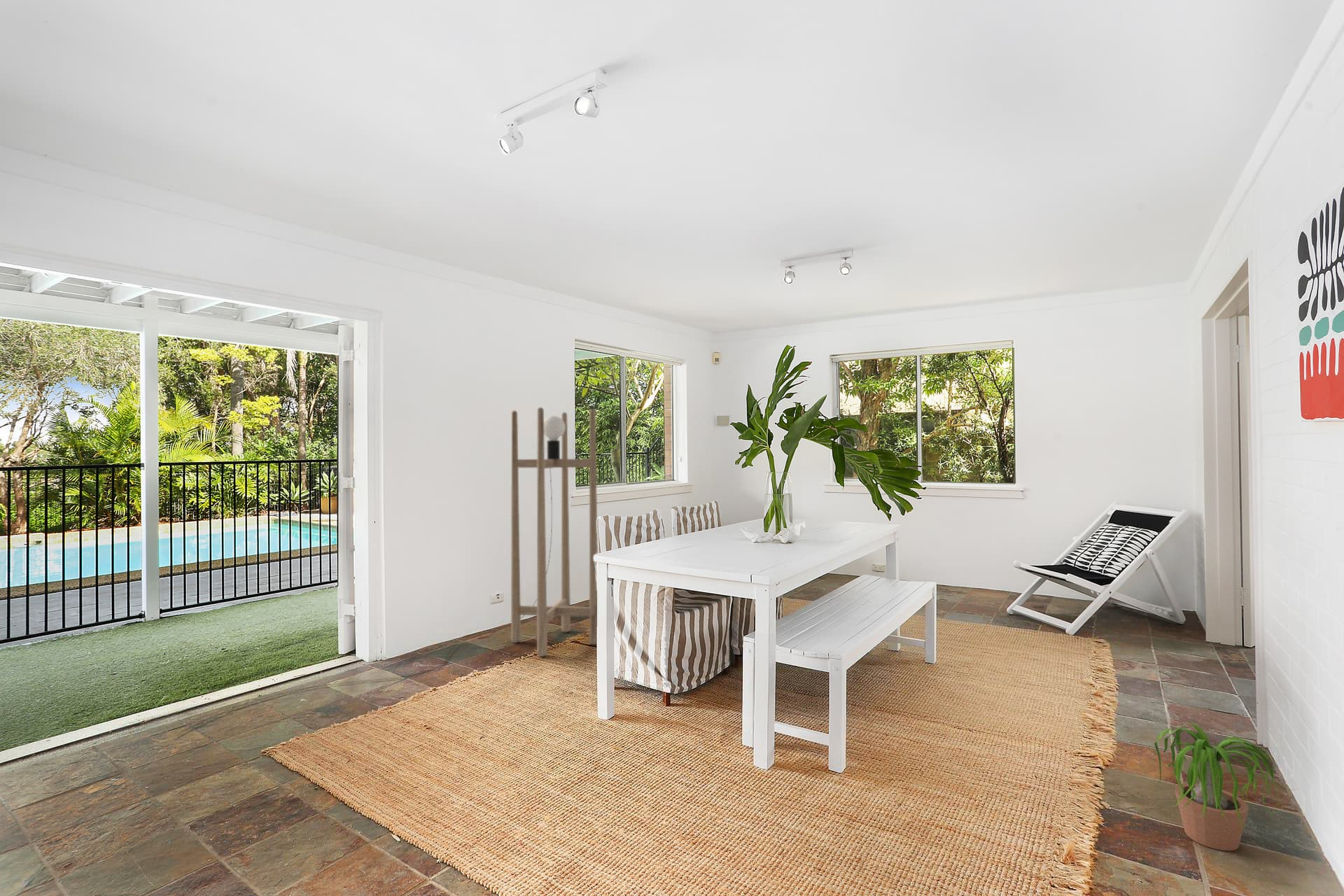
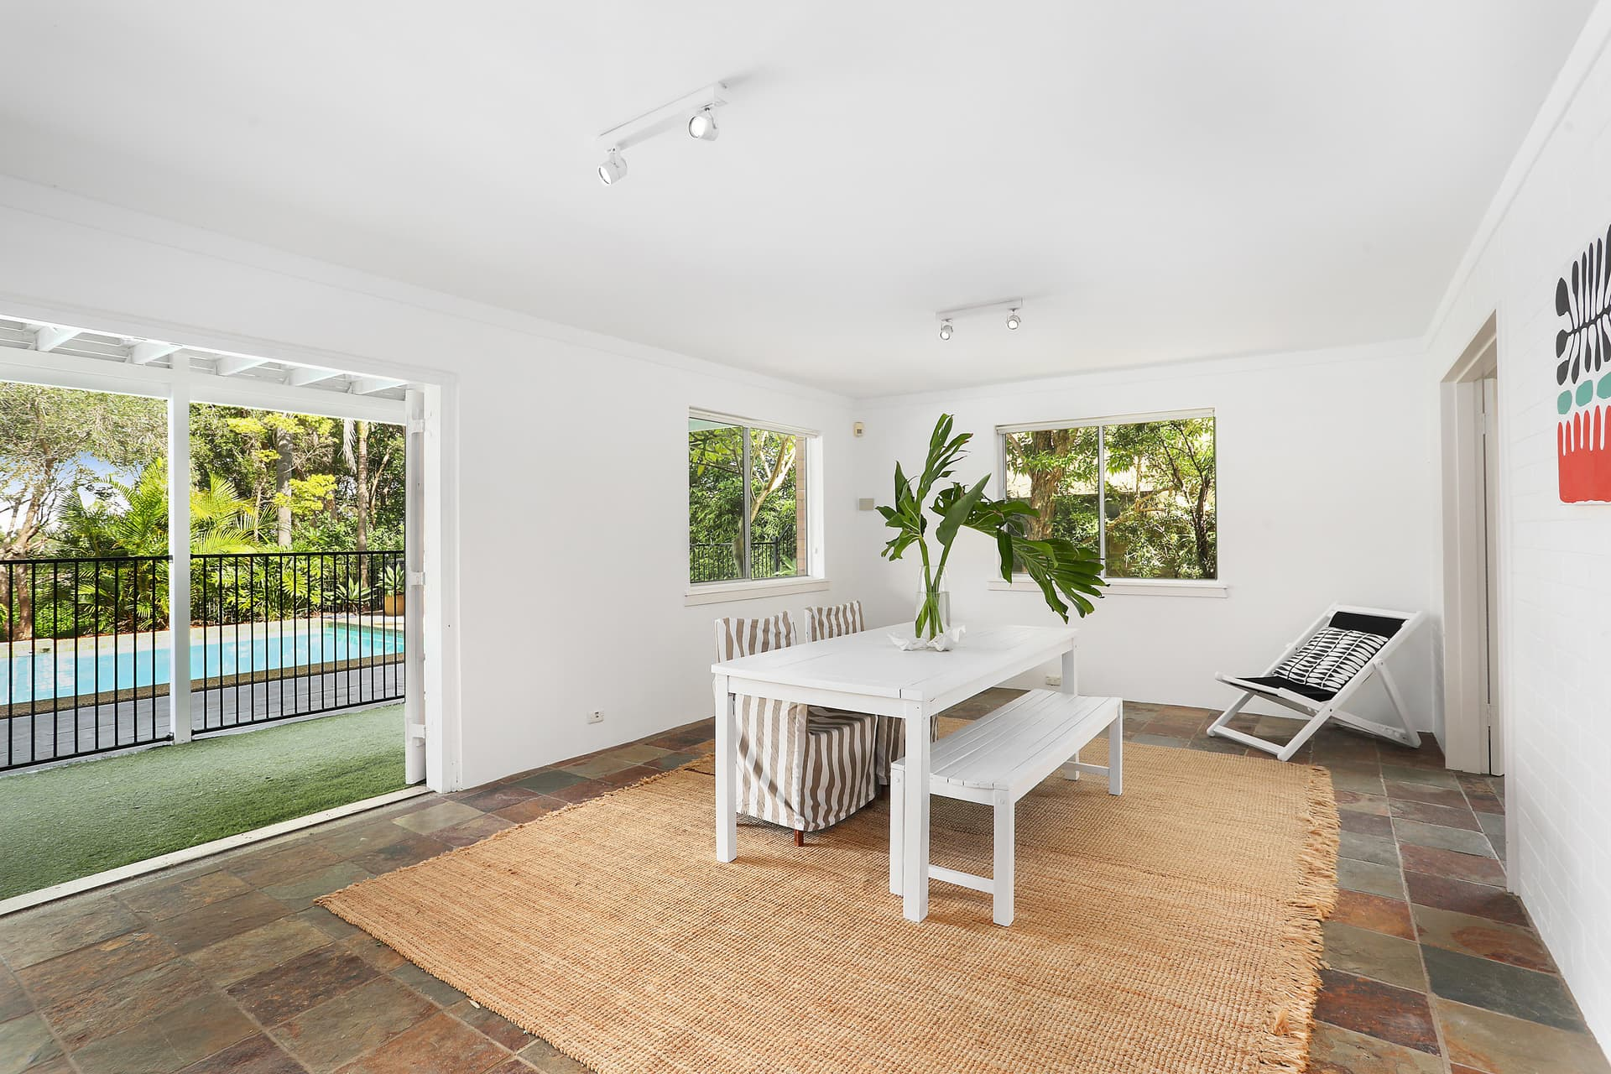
- floor lamp (511, 540)
- potted plant (1224, 791)
